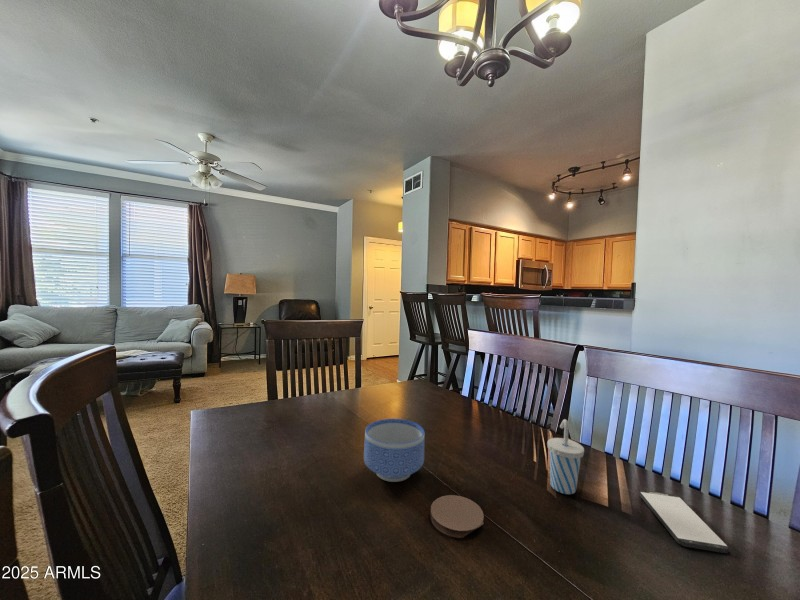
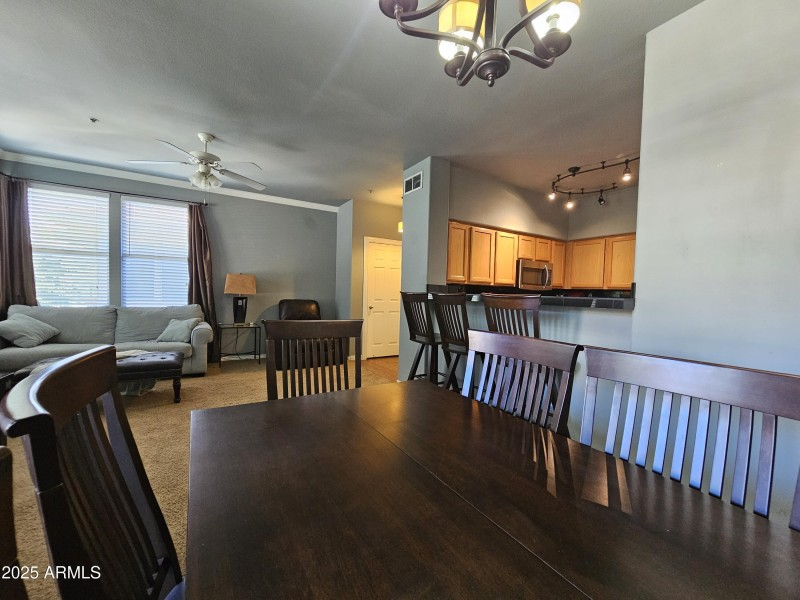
- bowl (394, 451)
- cup (564, 454)
- smartphone (678, 518)
- coaster (456, 515)
